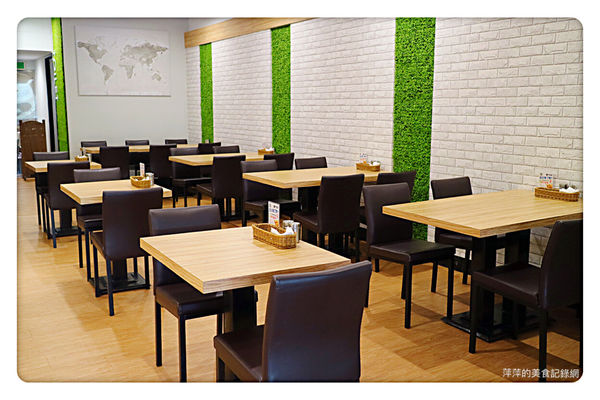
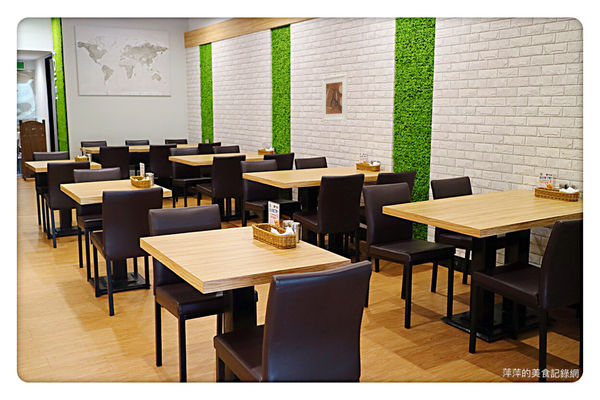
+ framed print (334, 98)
